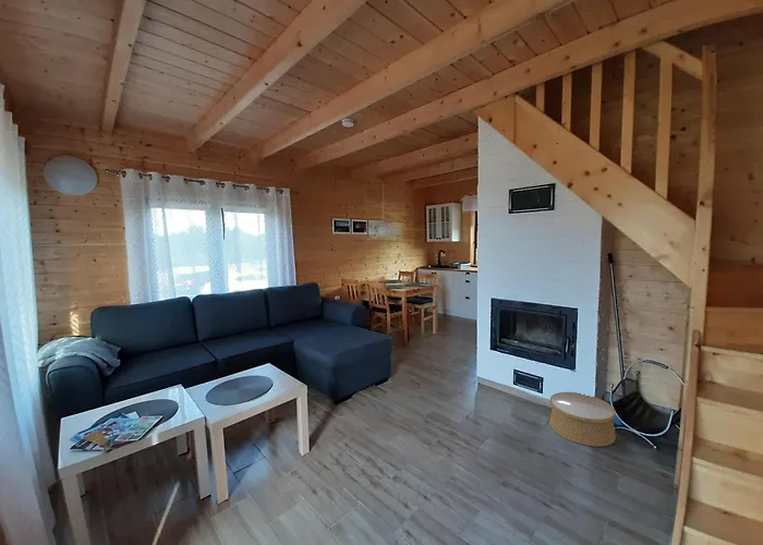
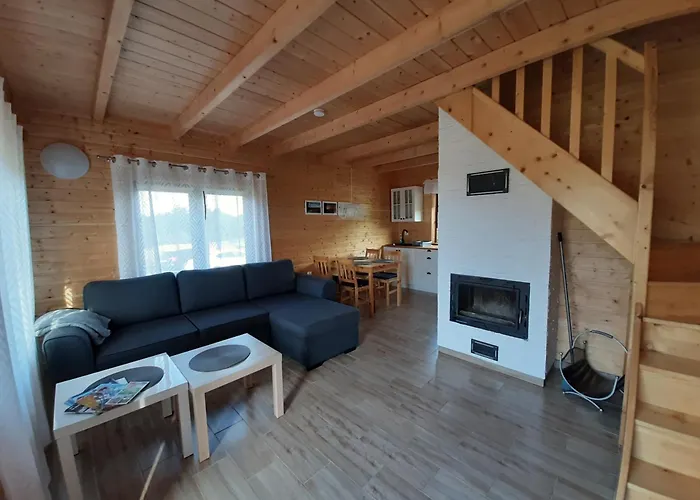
- woven basket (581, 416)
